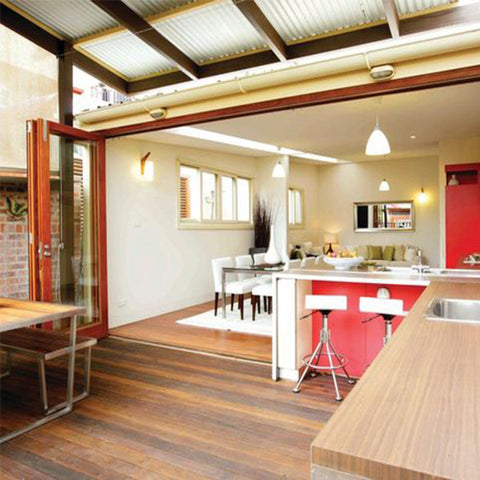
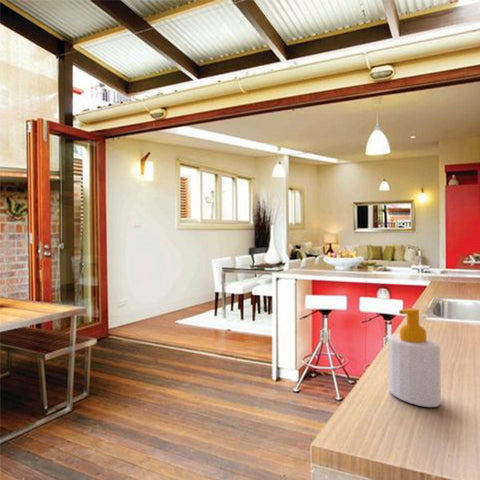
+ soap bottle (413, 353)
